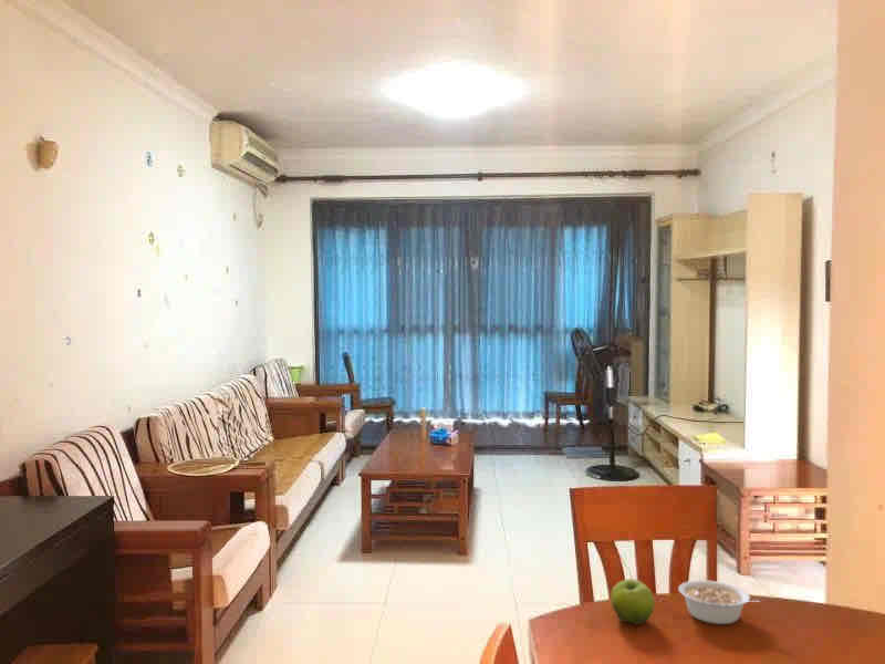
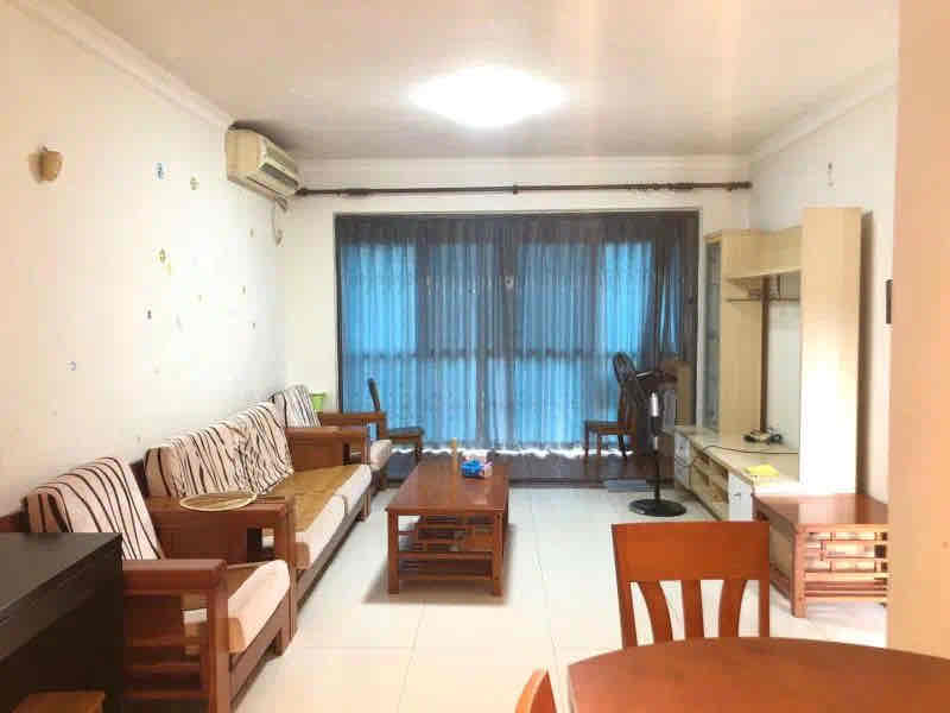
- fruit (632, 600)
- legume (716, 601)
